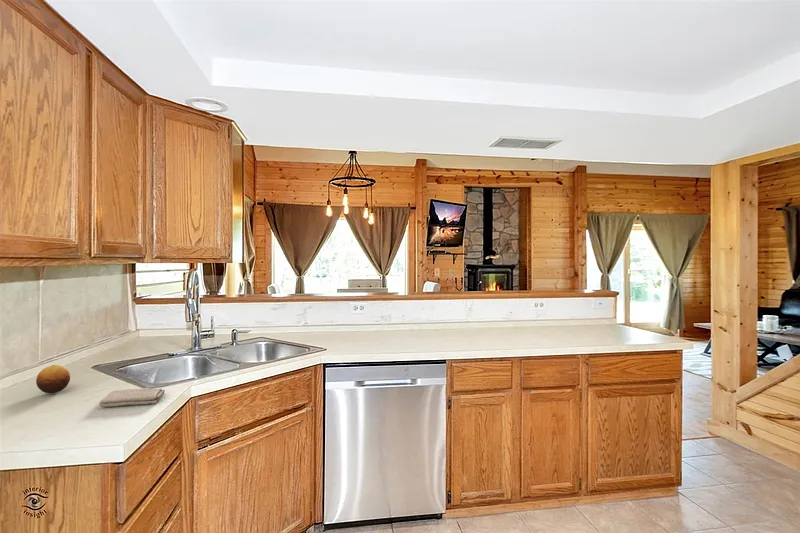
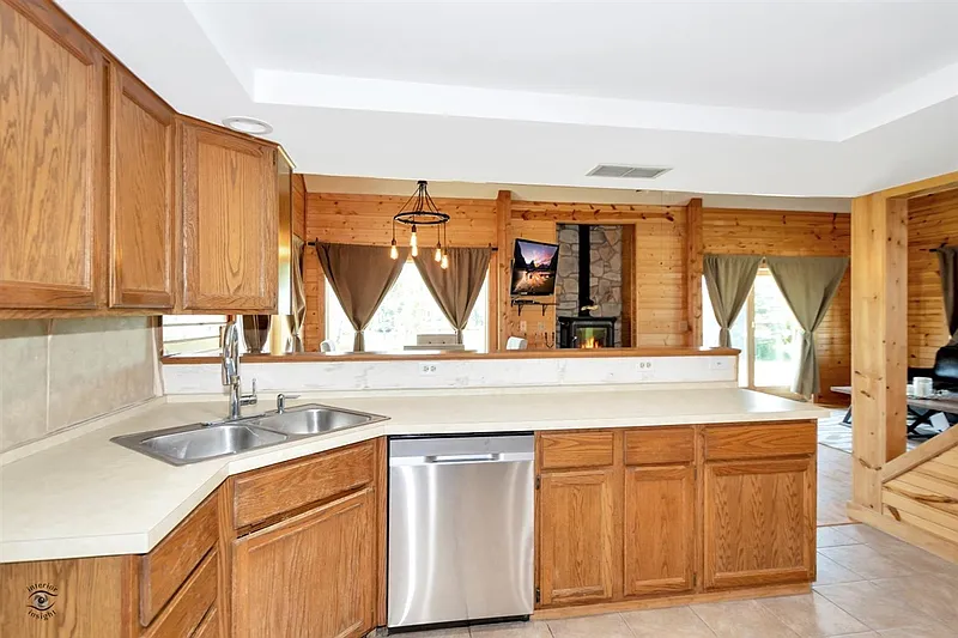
- fruit (53, 378)
- washcloth (133, 396)
